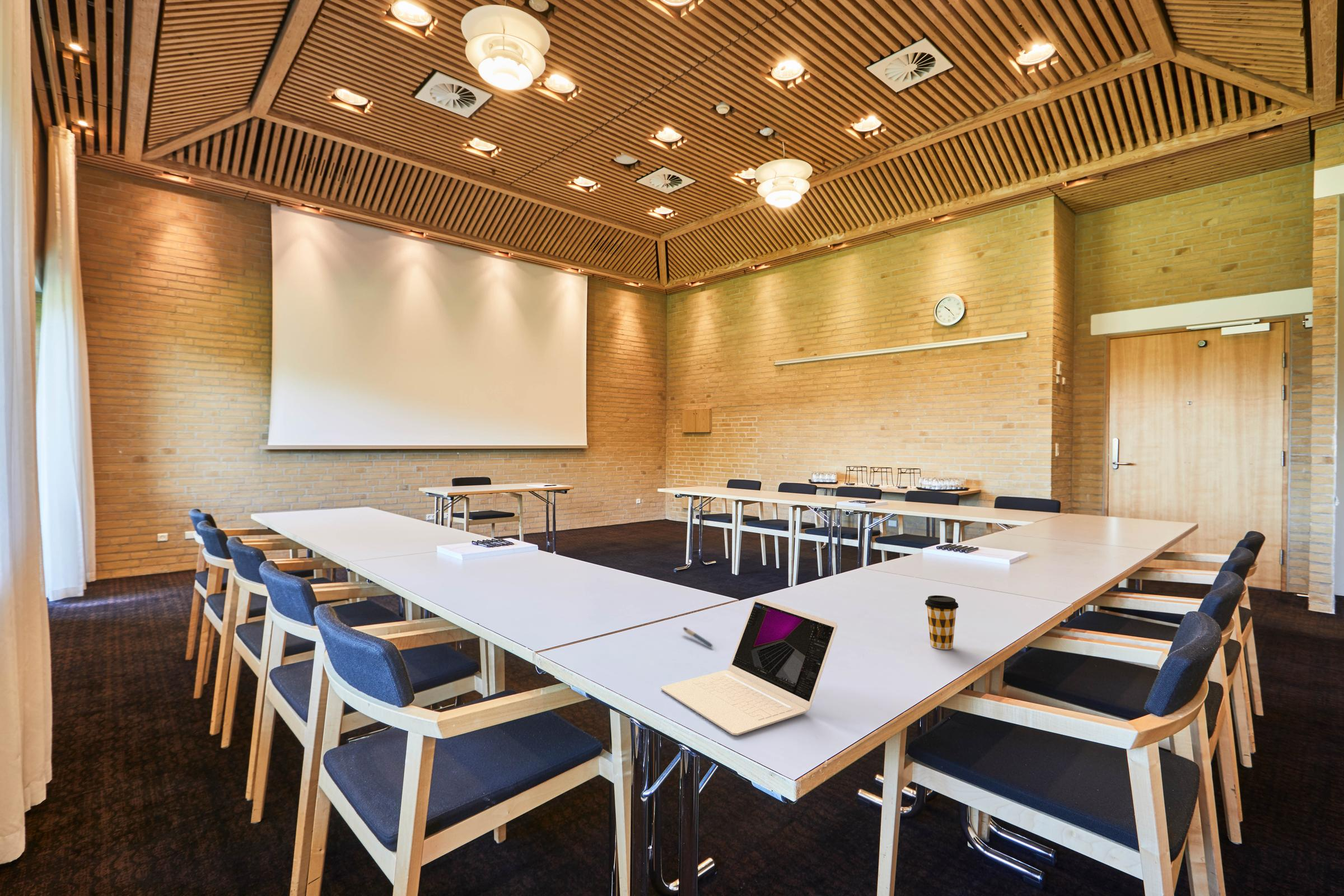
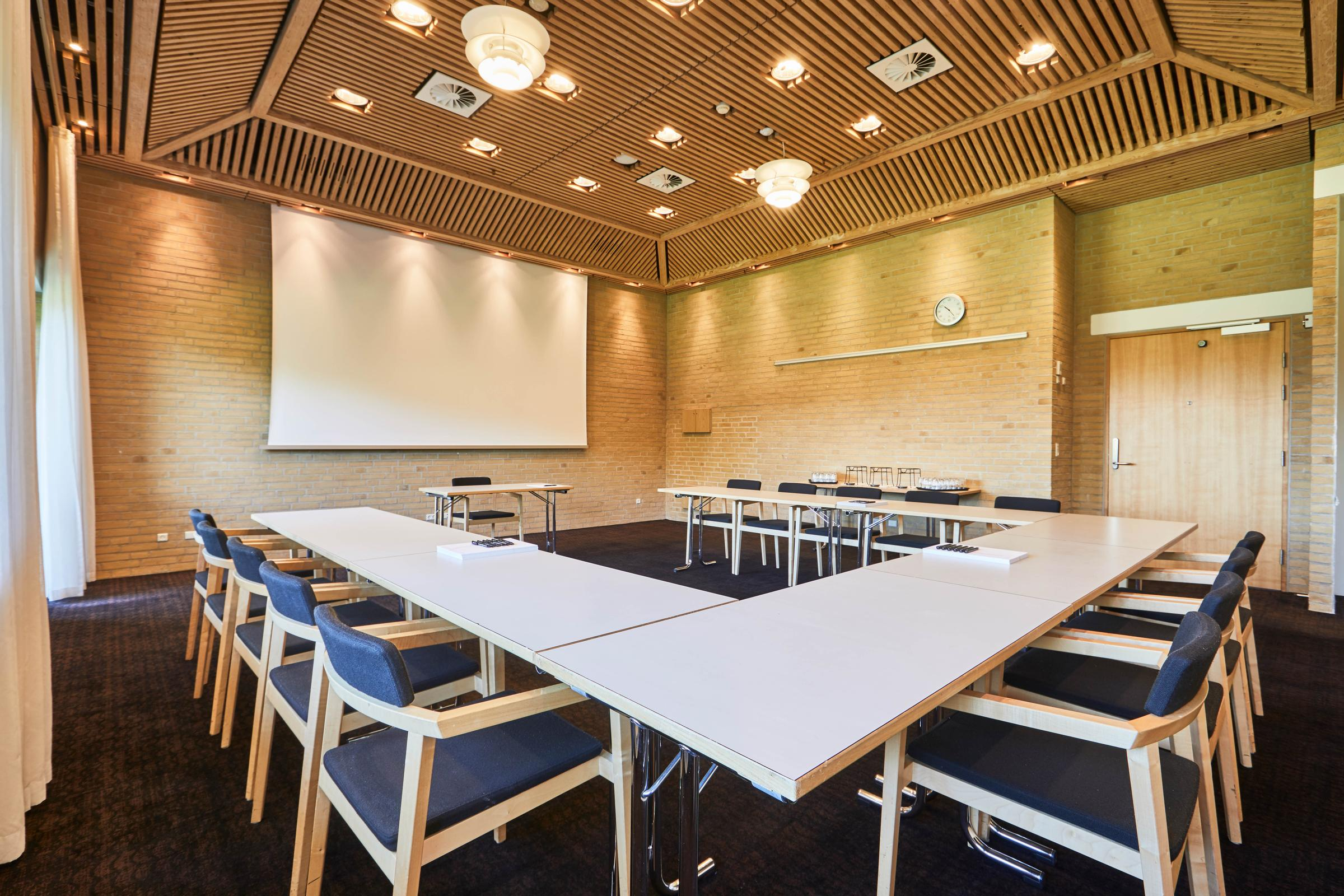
- coffee cup (941, 622)
- laptop (747, 653)
- pen (697, 637)
